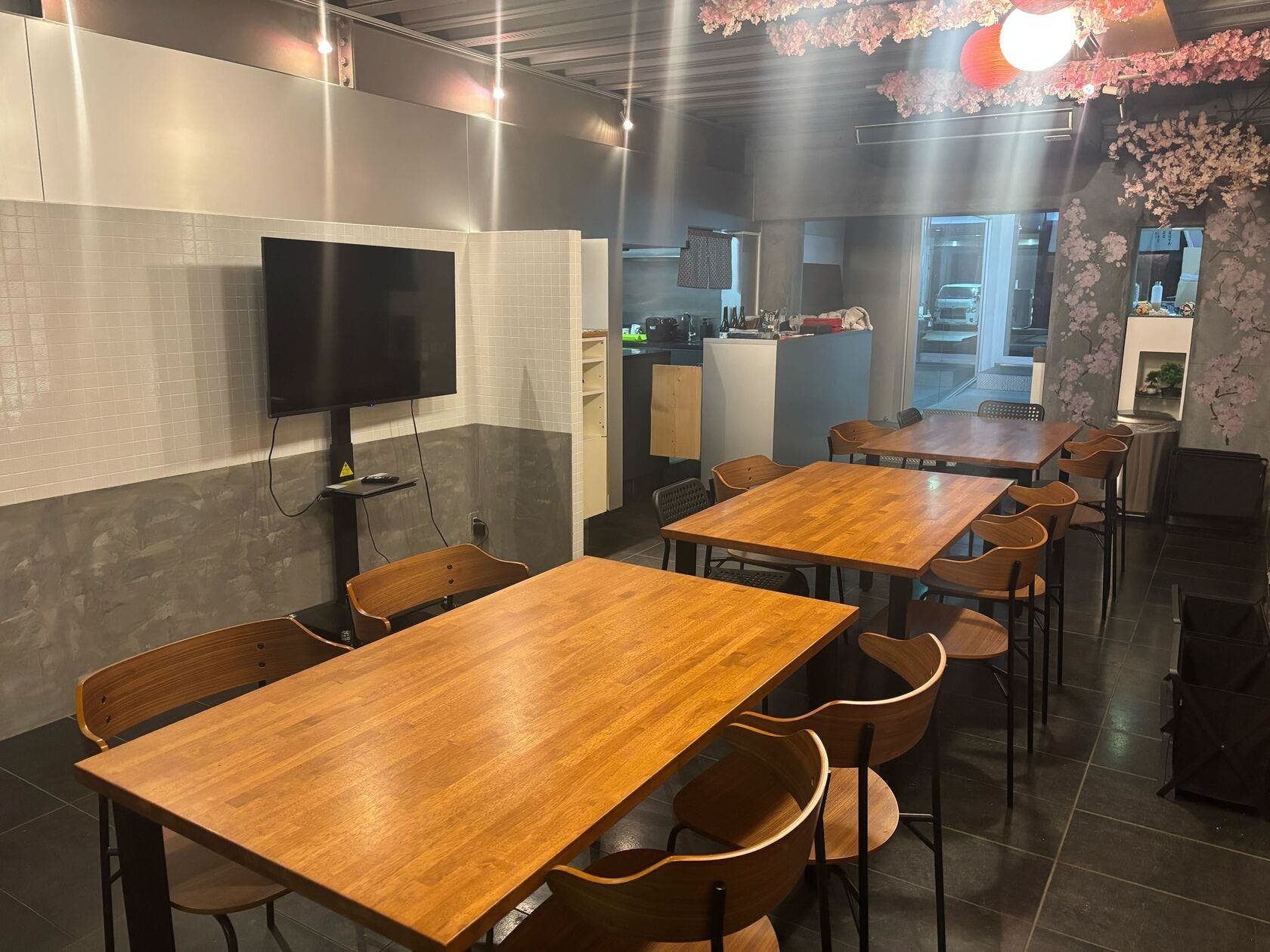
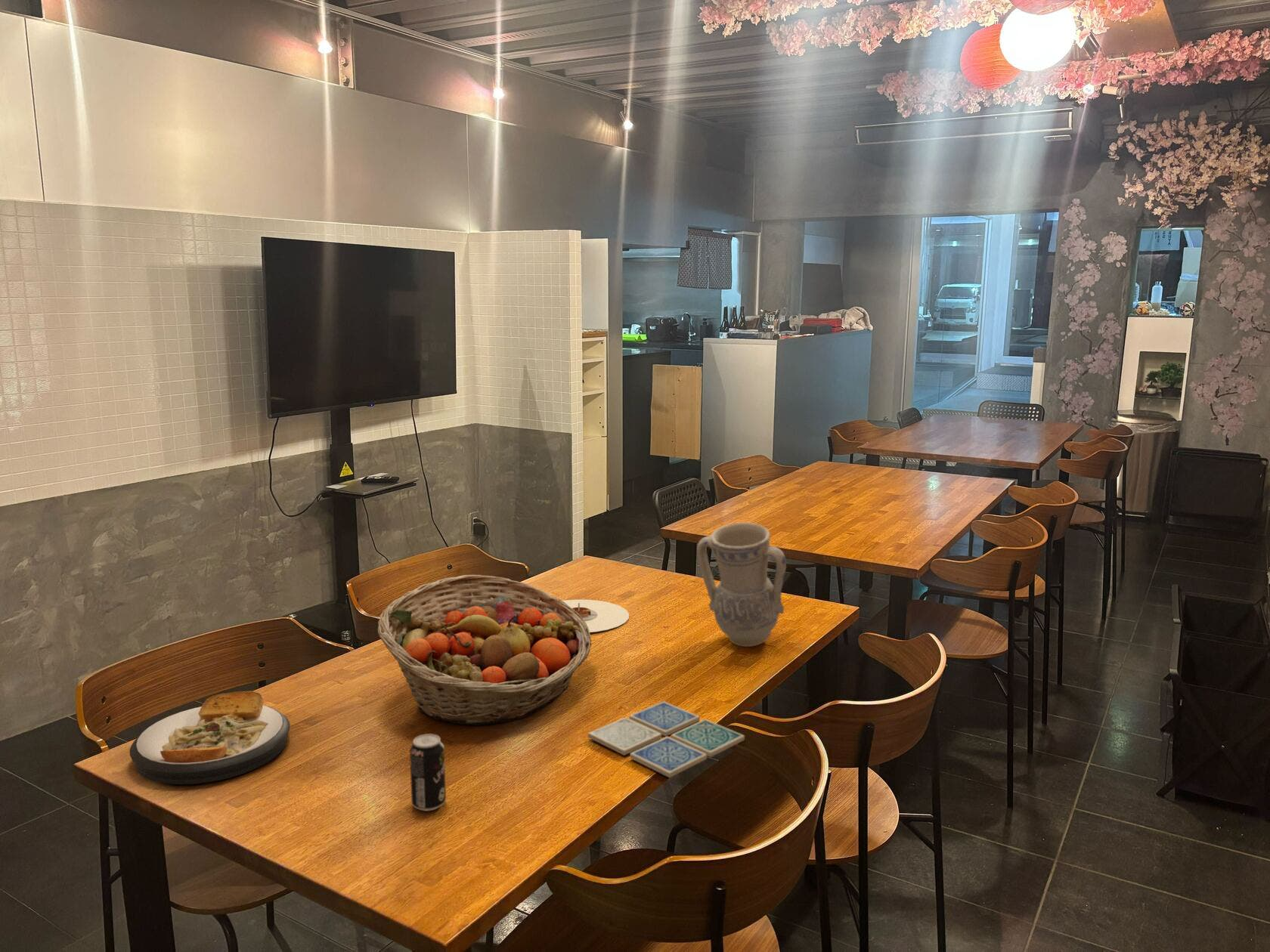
+ drink coaster (666, 737)
+ plate (579, 610)
+ beverage can (427, 772)
+ plate (212, 734)
+ fruit basket (488, 645)
+ vase (742, 585)
